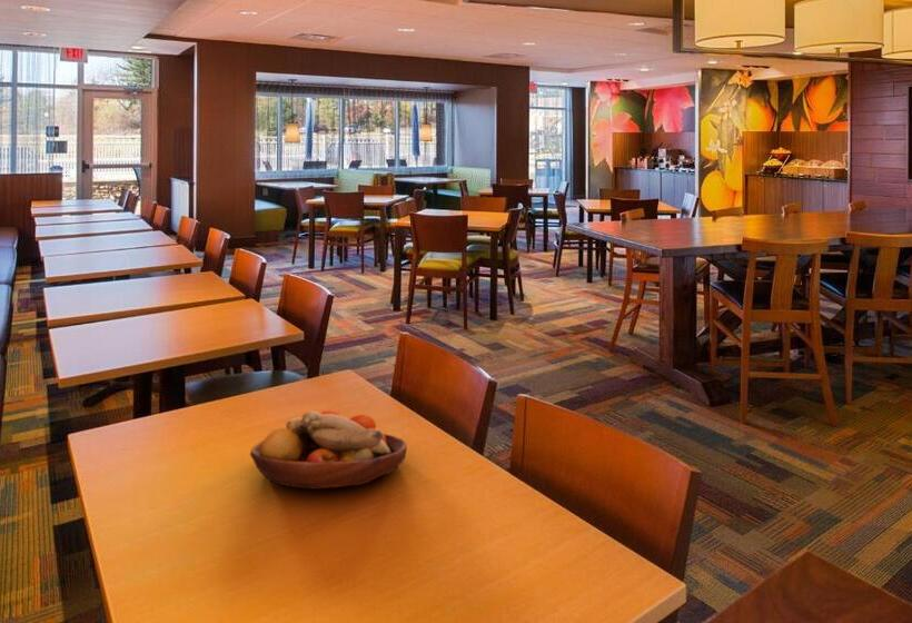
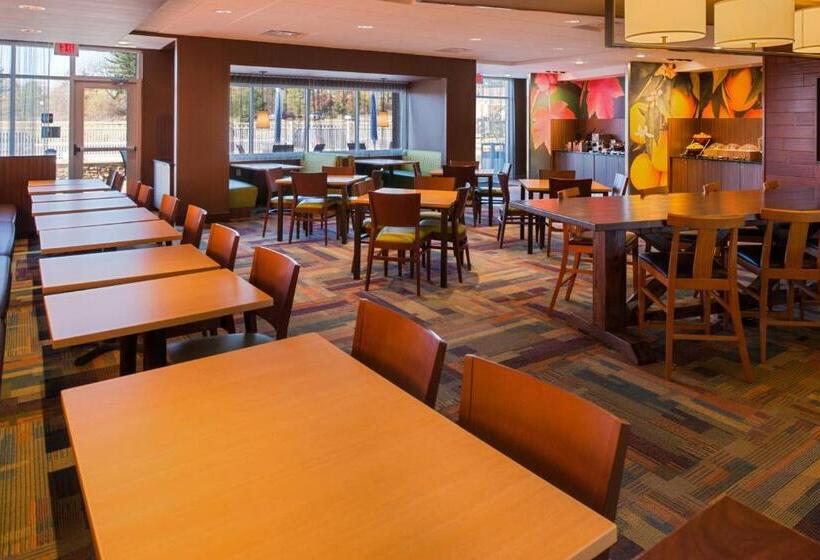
- fruit bowl (331, 439)
